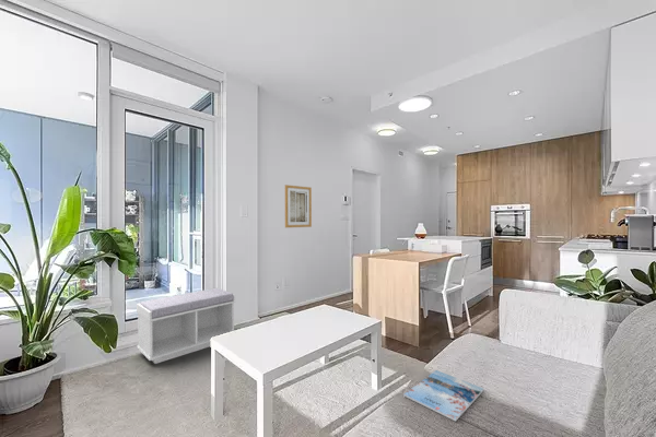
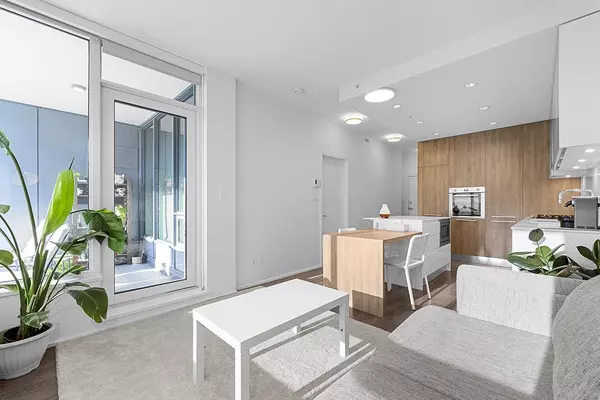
- magazine (444, 391)
- wall art (298, 206)
- bench (188, 320)
